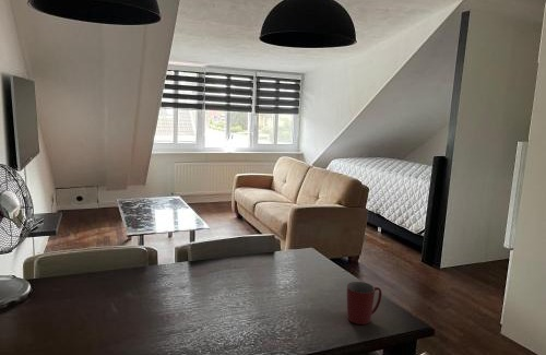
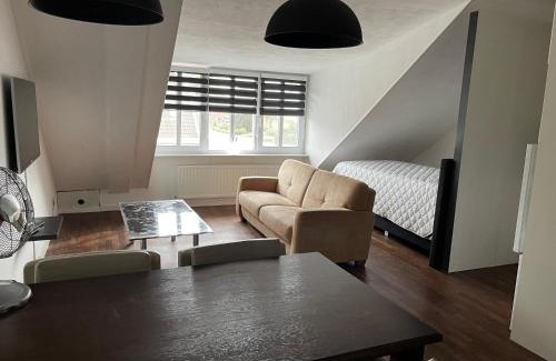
- mug (364, 303)
